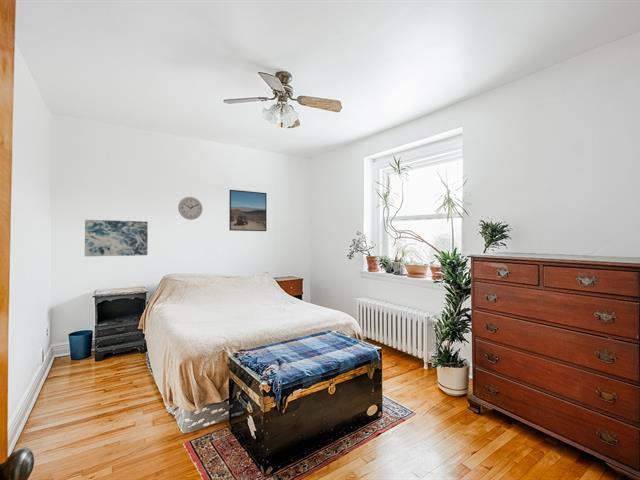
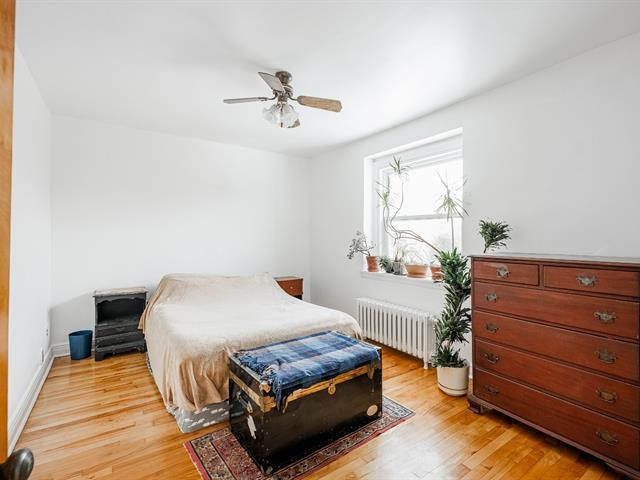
- wall art (117, 238)
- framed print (248, 211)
- wall clock (190, 208)
